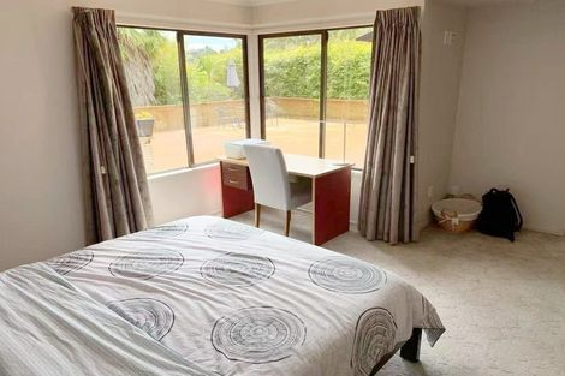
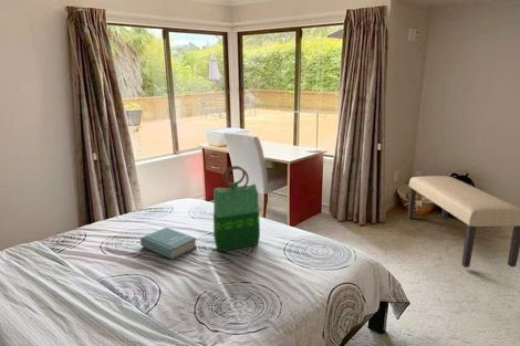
+ bench (456, 213)
+ book (168, 242)
+ tote bag (236, 207)
